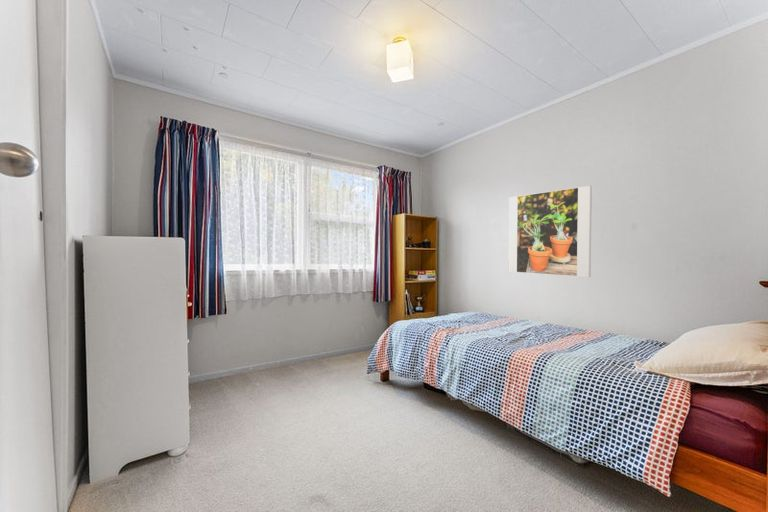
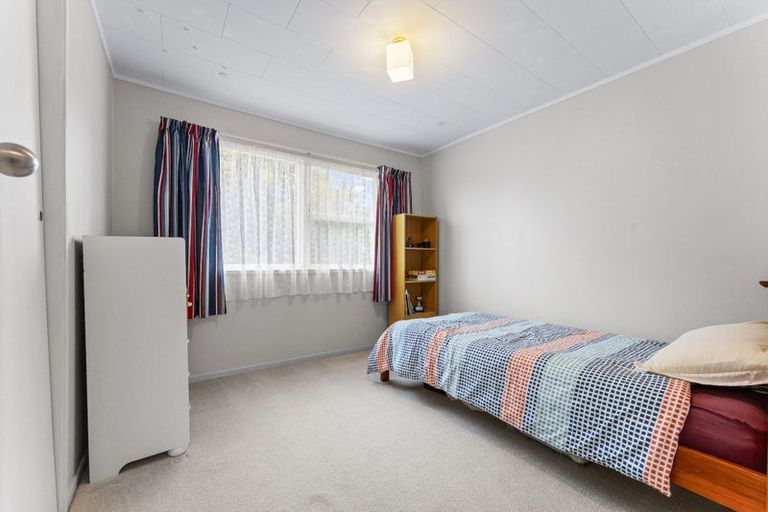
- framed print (545, 233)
